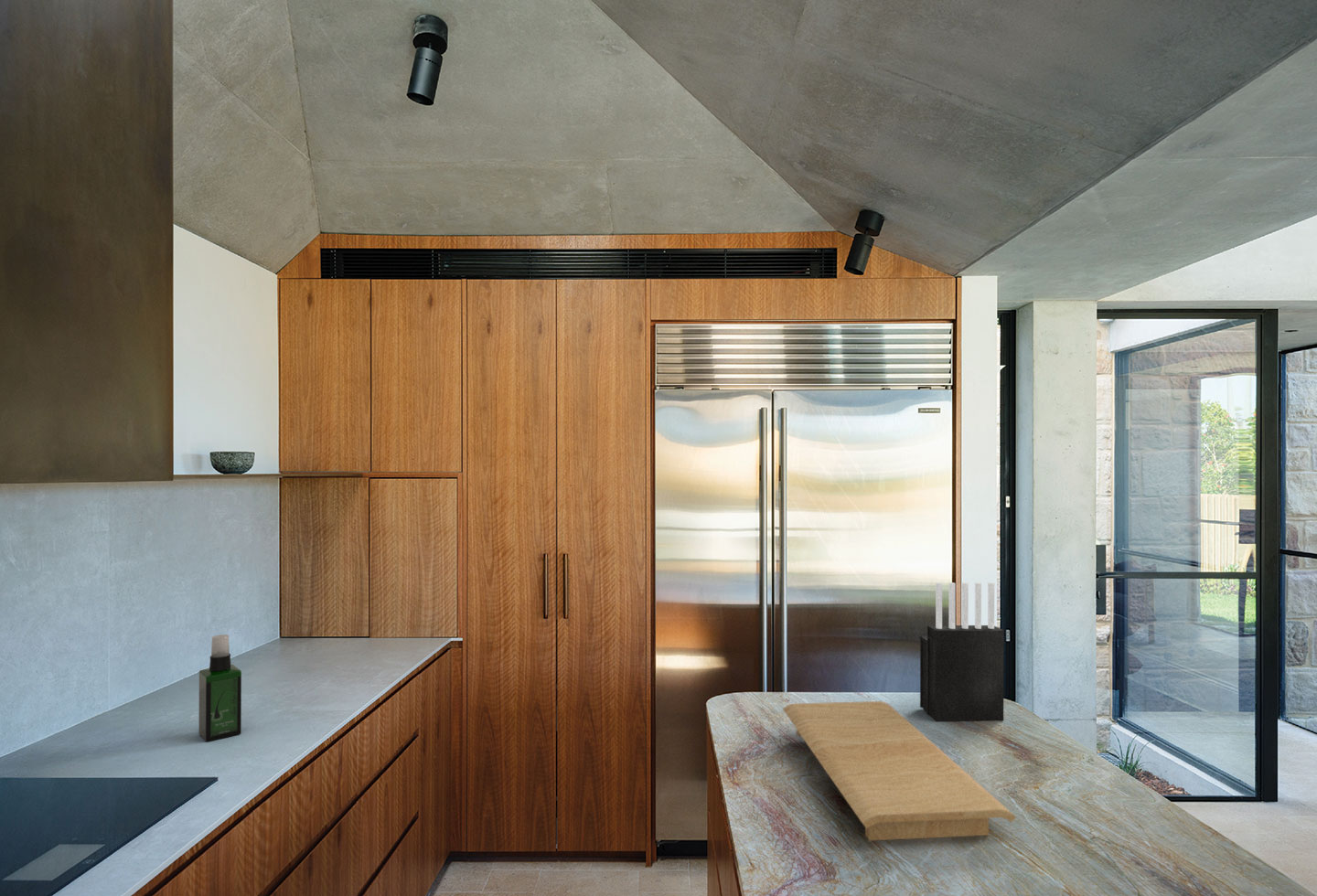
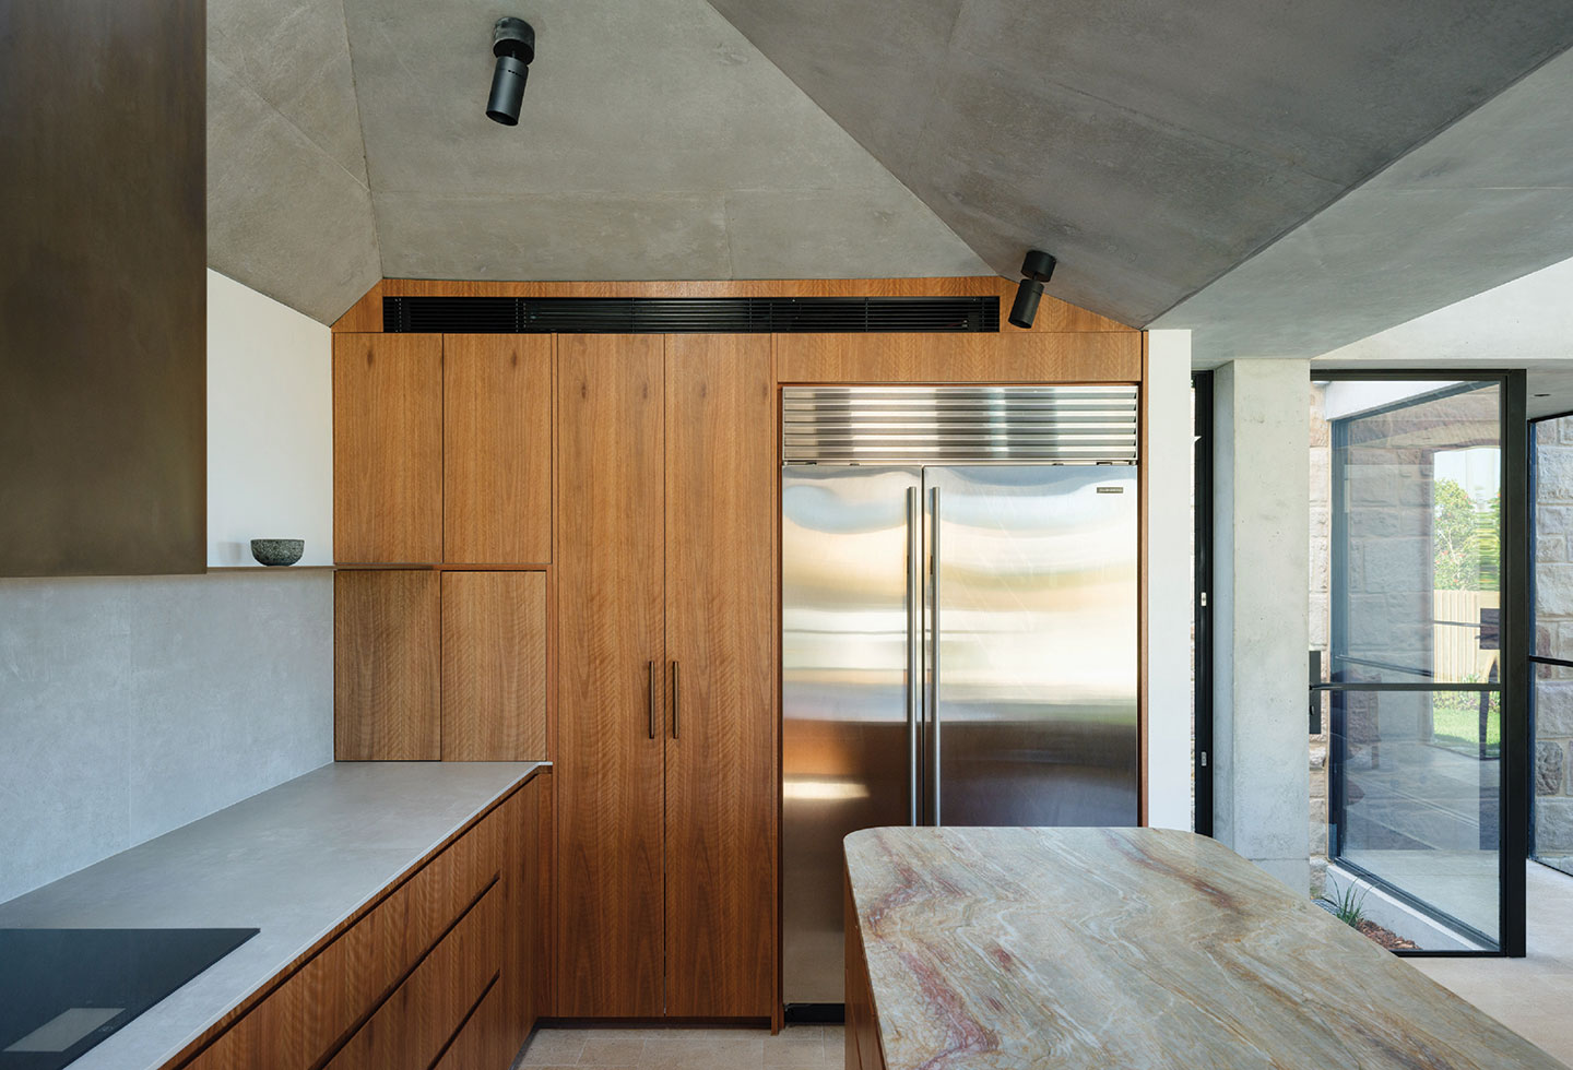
- knife block (958, 646)
- cutting board (879, 763)
- spray bottle (220, 685)
